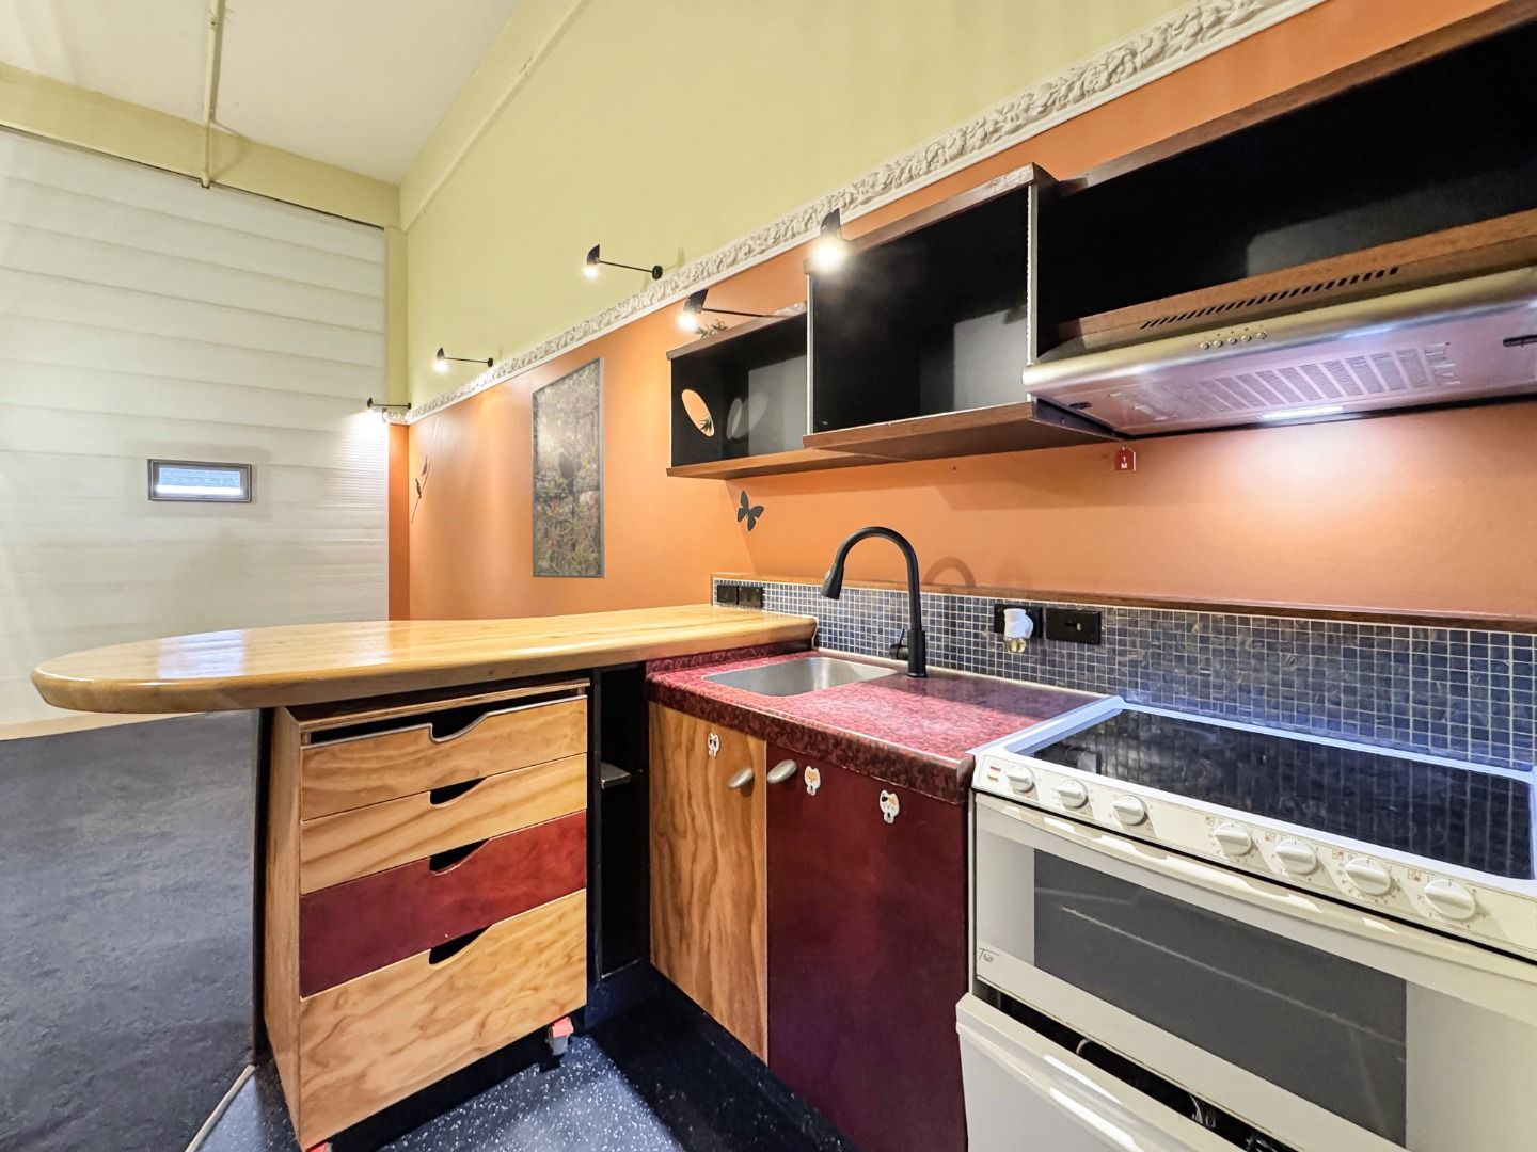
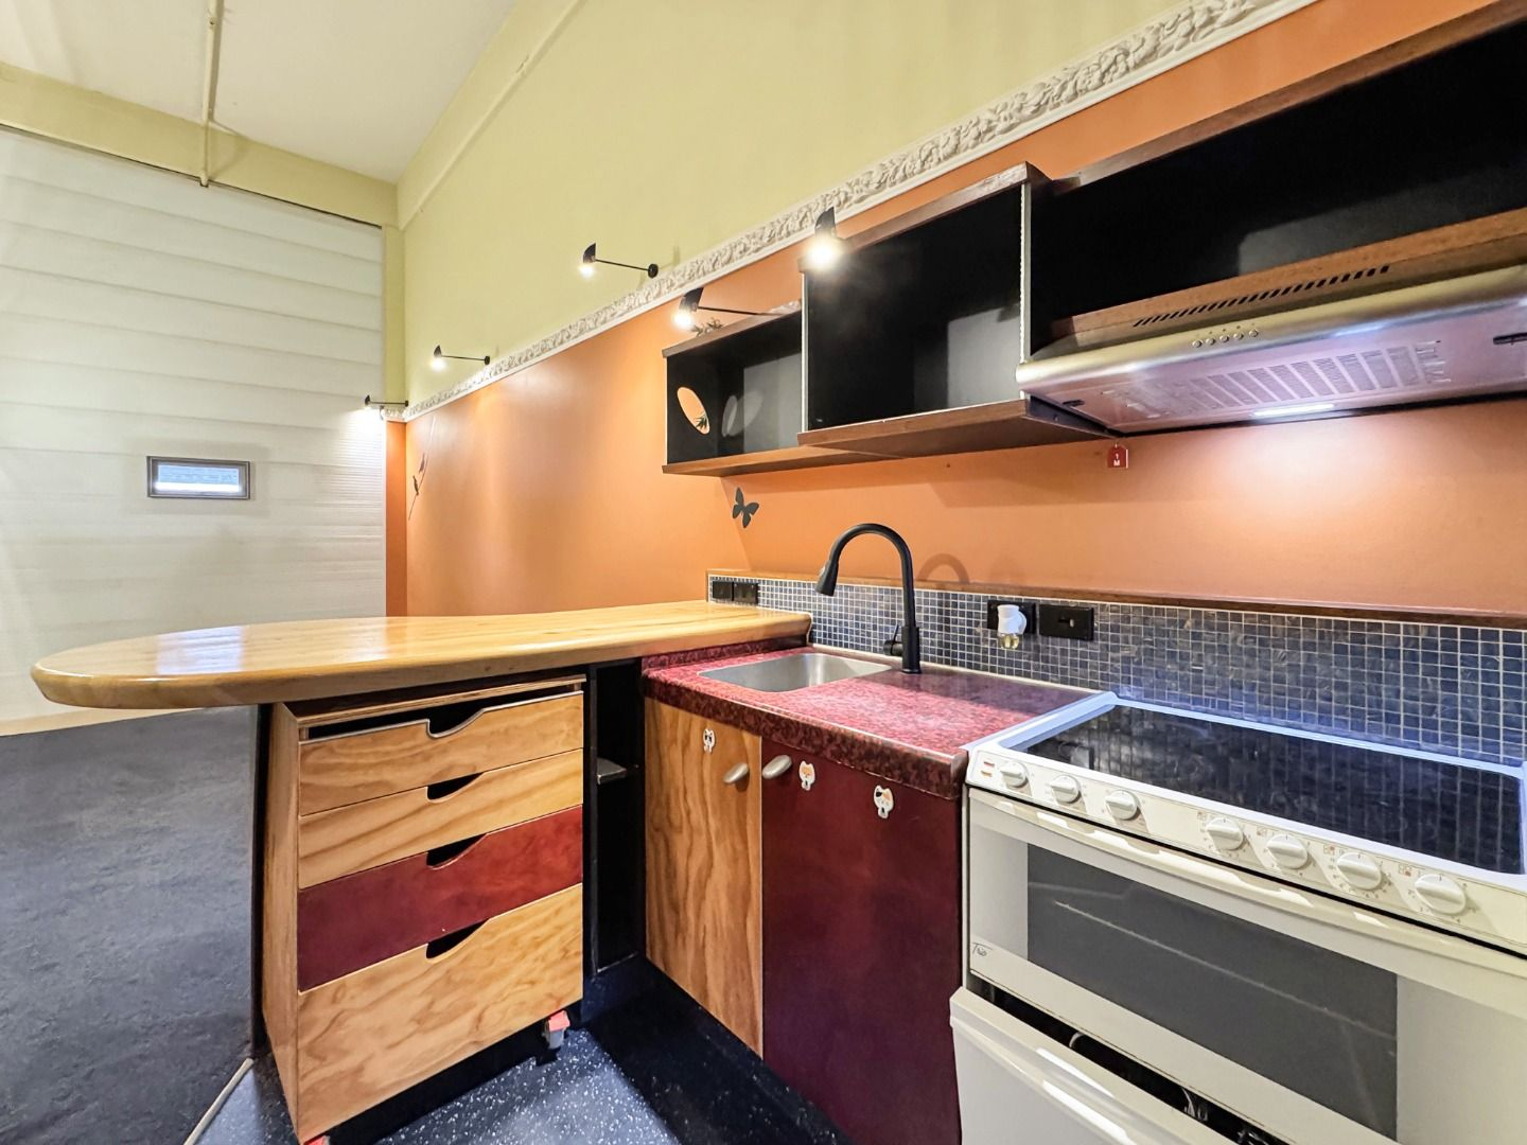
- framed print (565, 476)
